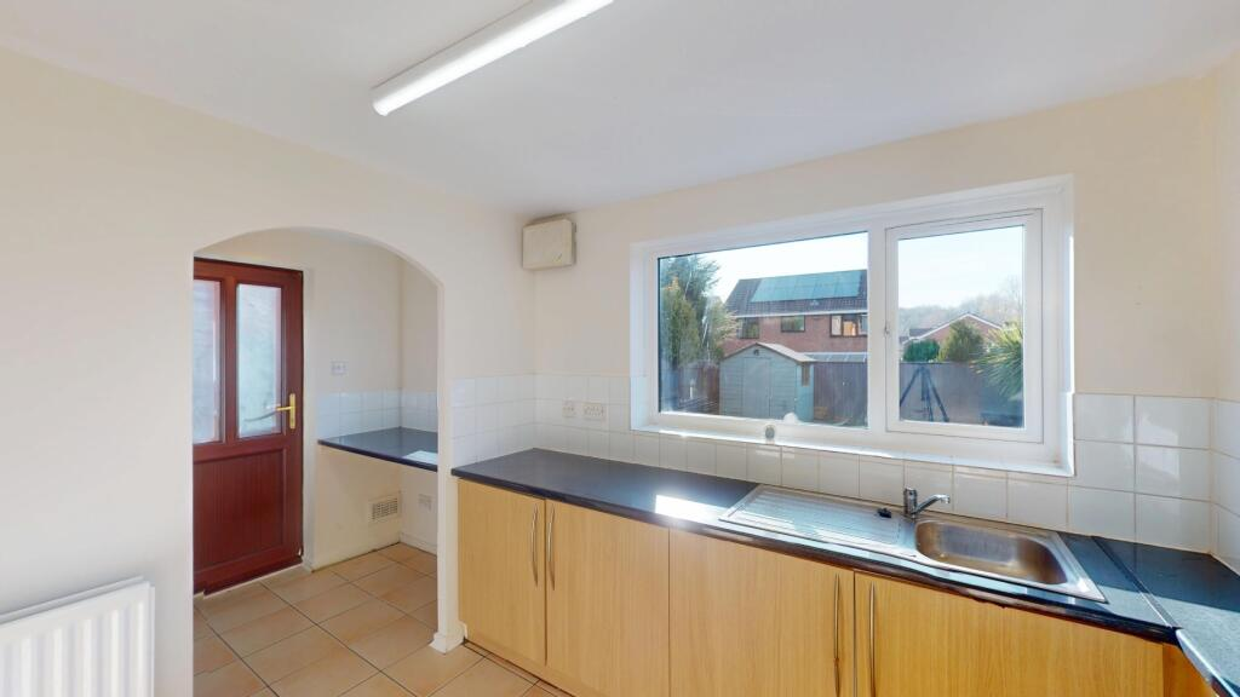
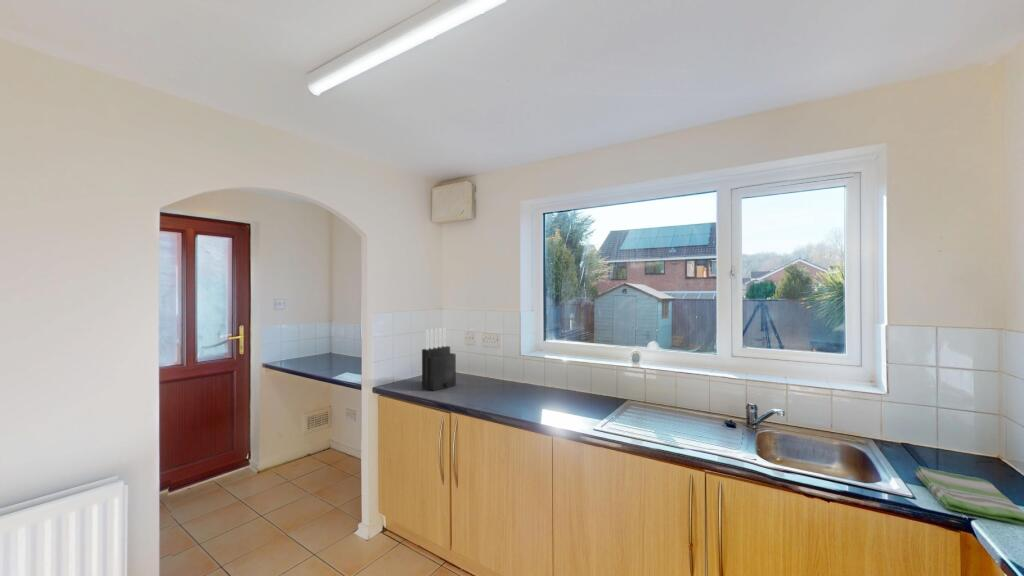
+ knife block (440, 358)
+ dish towel (969, 493)
